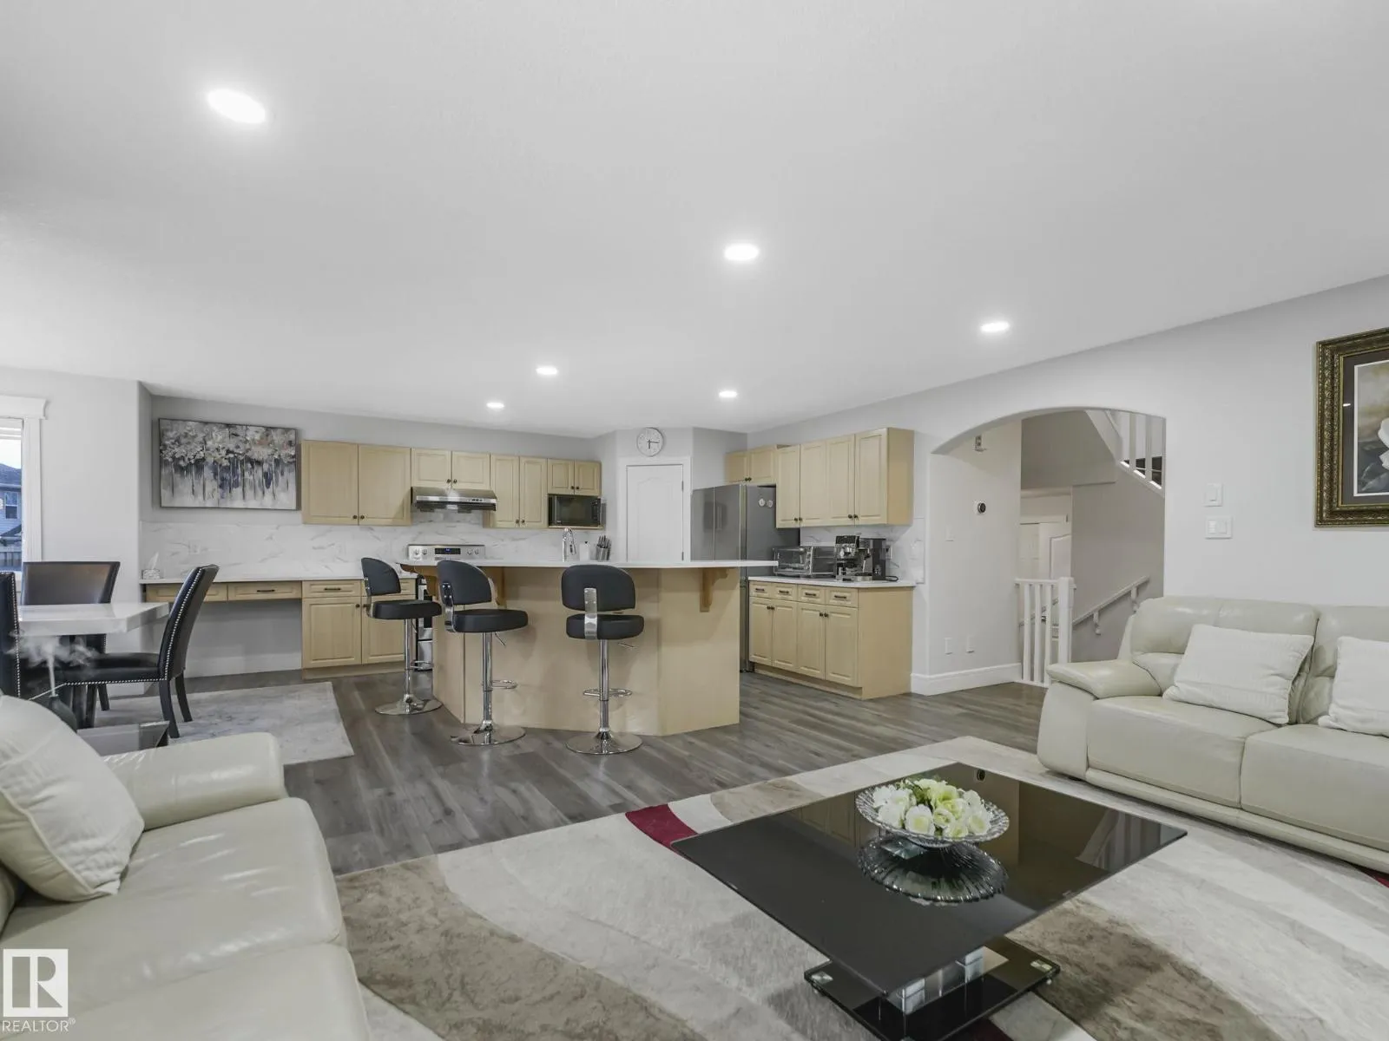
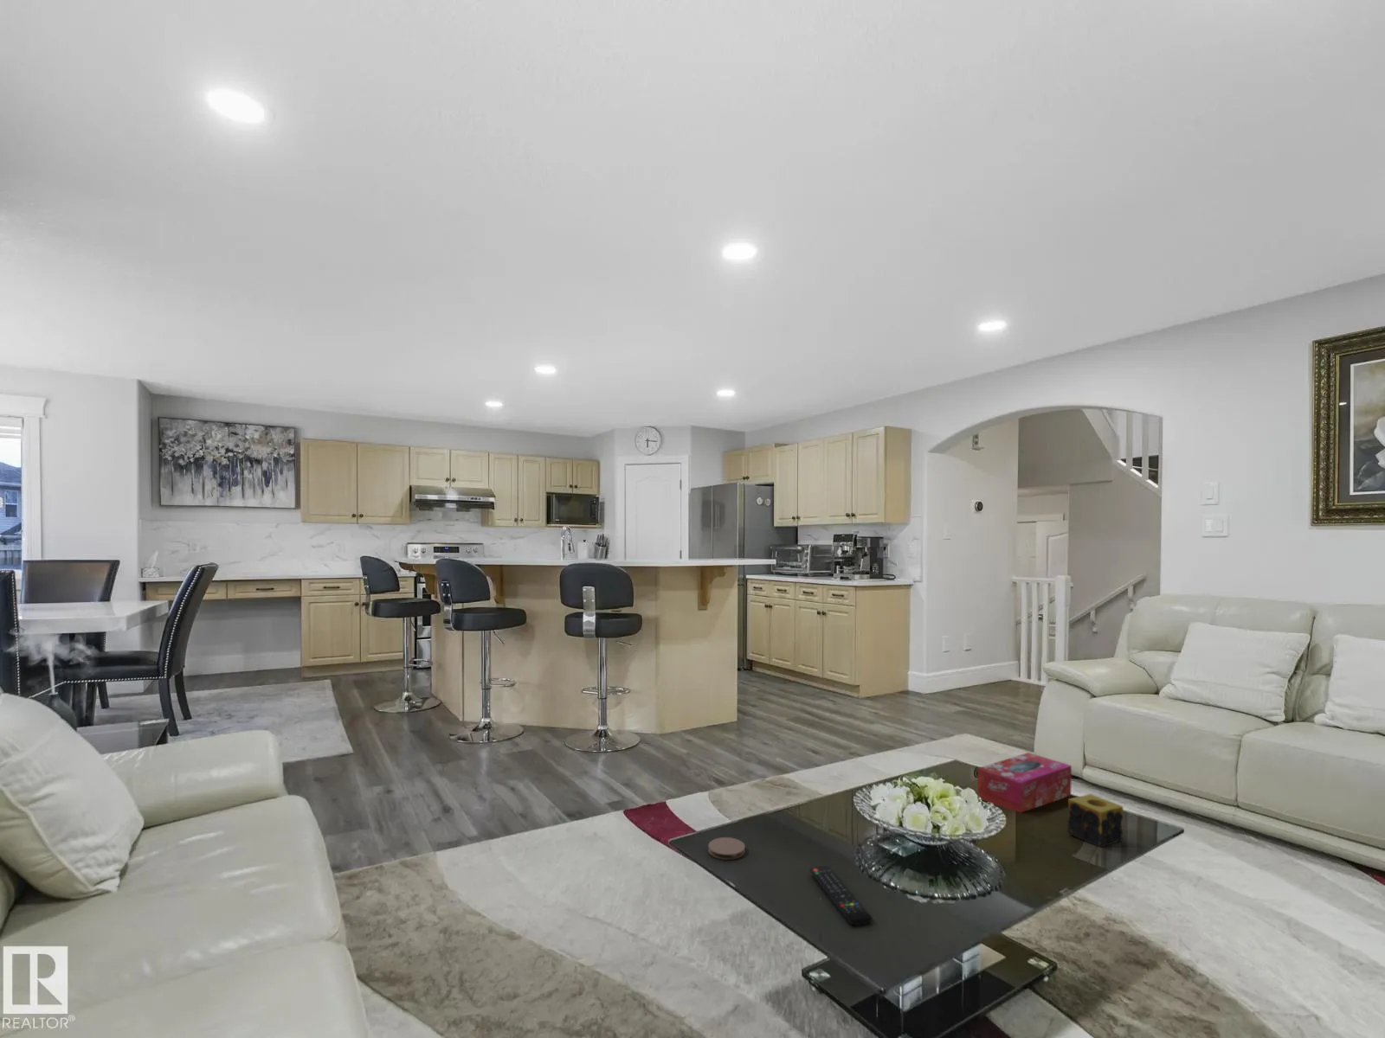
+ tissue box (1024, 781)
+ candle (1094, 819)
+ remote control (838, 894)
+ coaster (726, 847)
